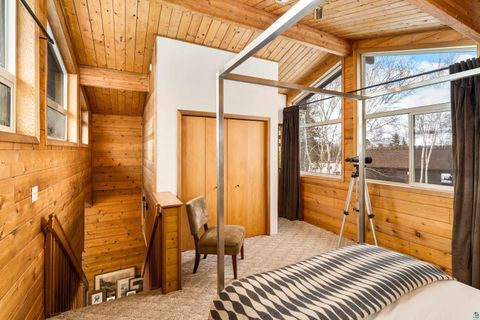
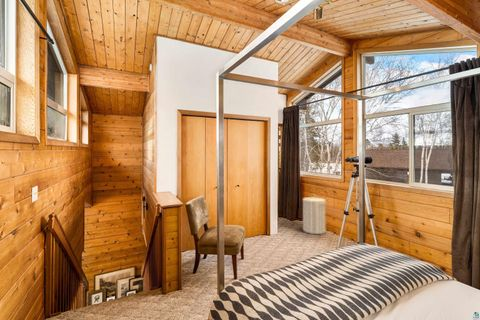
+ laundry hamper (314, 212)
